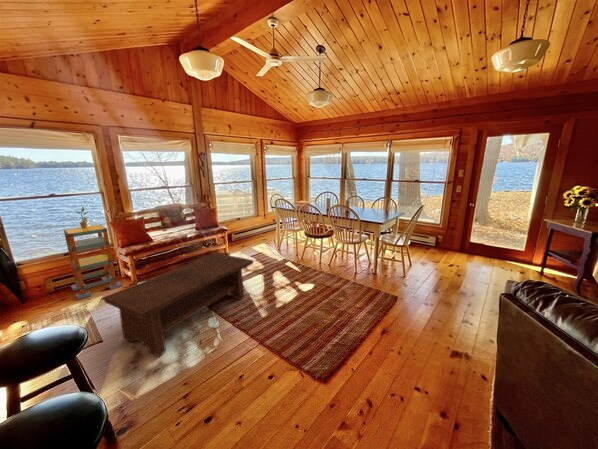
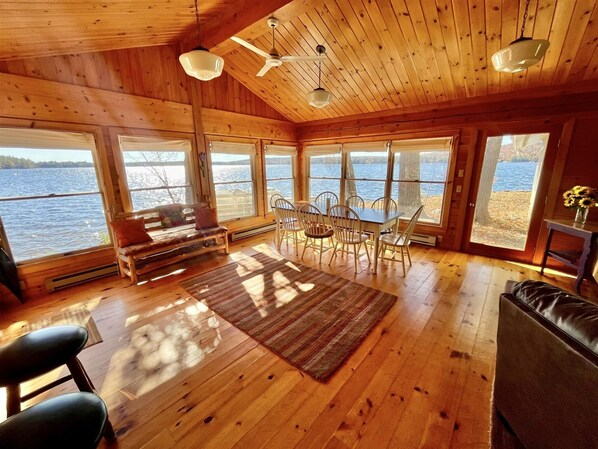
- potted plant (84, 218)
- coffee table (191, 295)
- shelving unit (91, 258)
